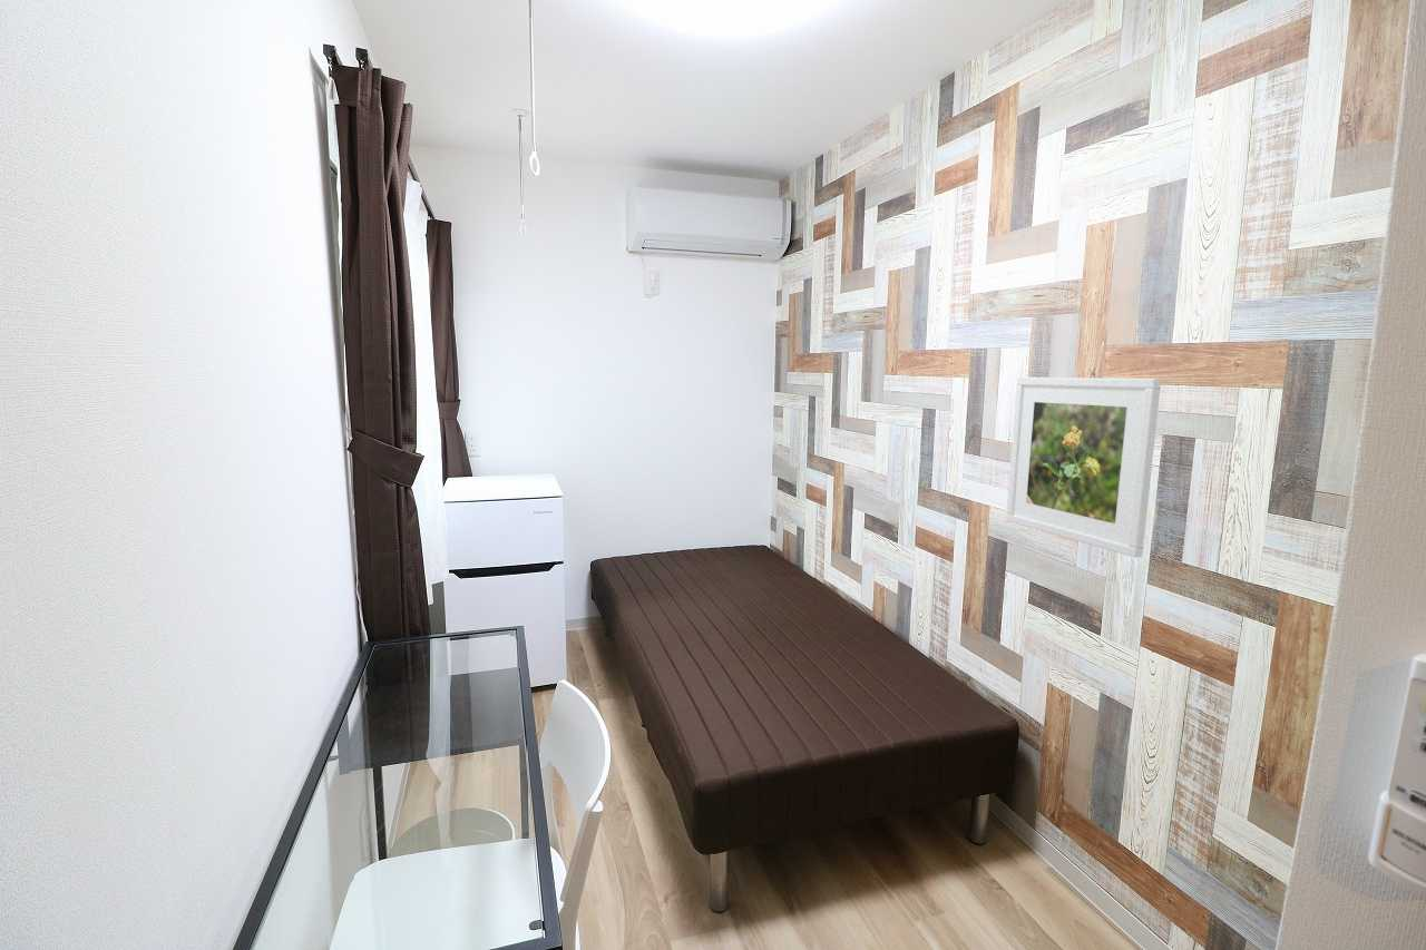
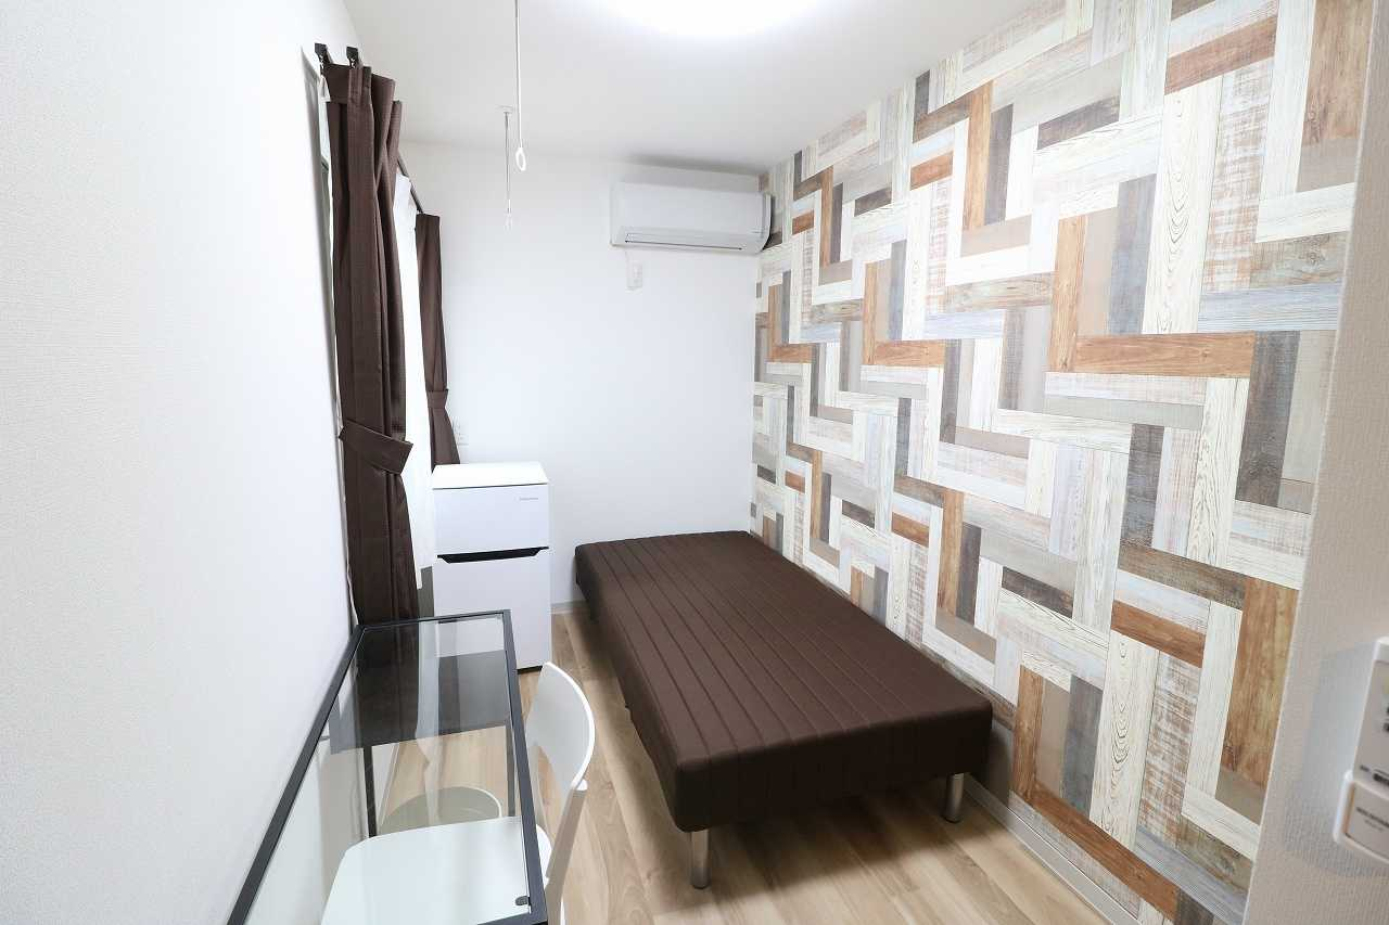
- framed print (1073, 459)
